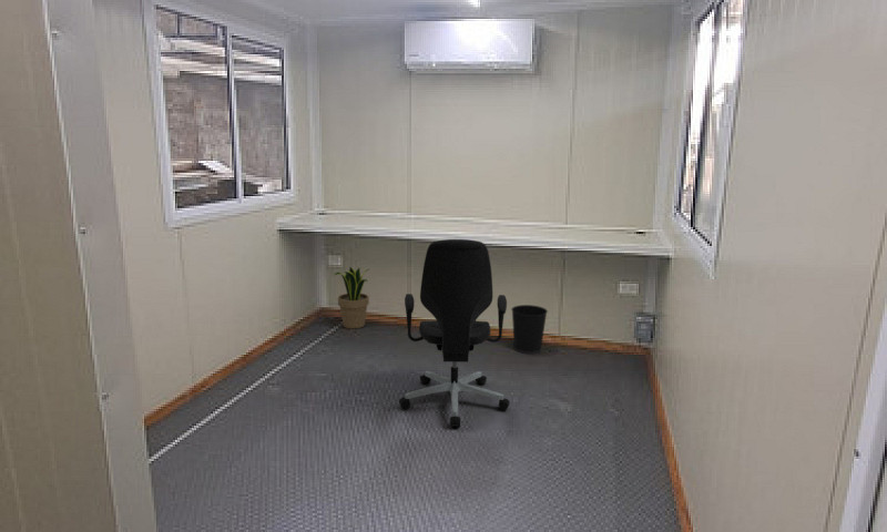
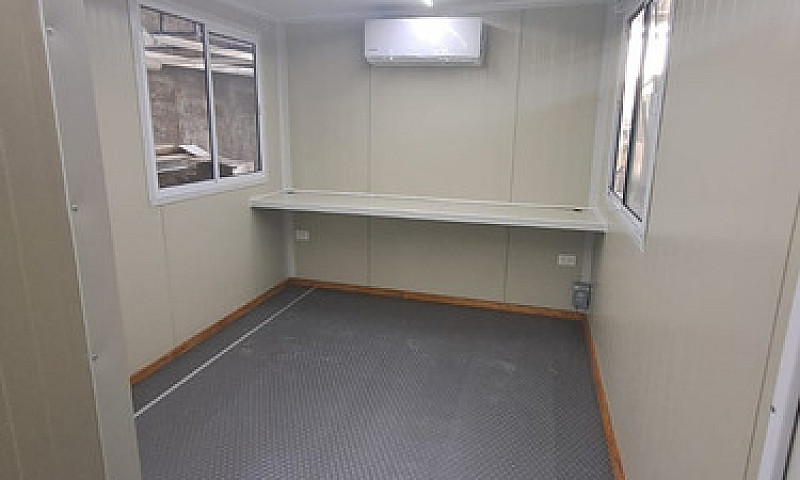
- wastebasket (528, 329)
- potted plant (354, 296)
- office chair (455, 320)
